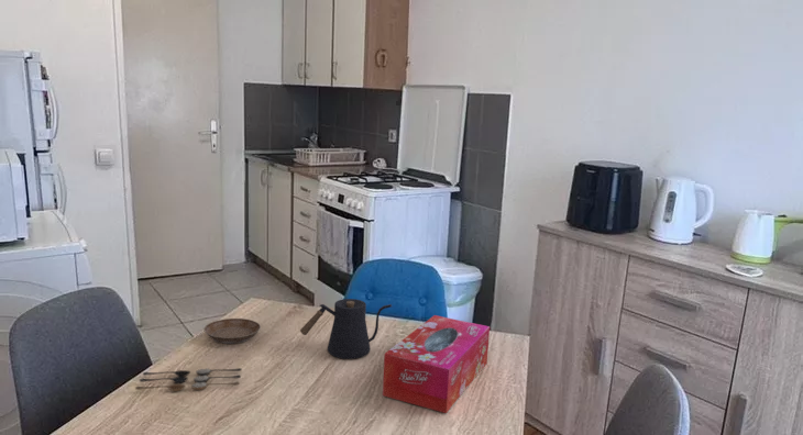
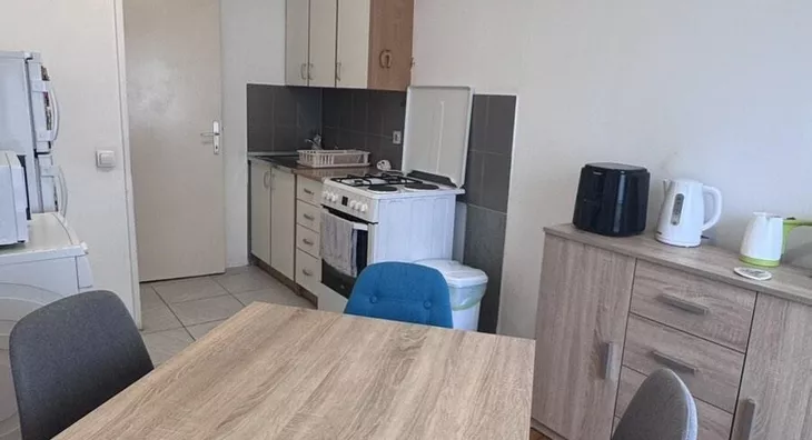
- tissue box (439, 358)
- kettle (346, 326)
- spoon (187, 378)
- saucer (232, 332)
